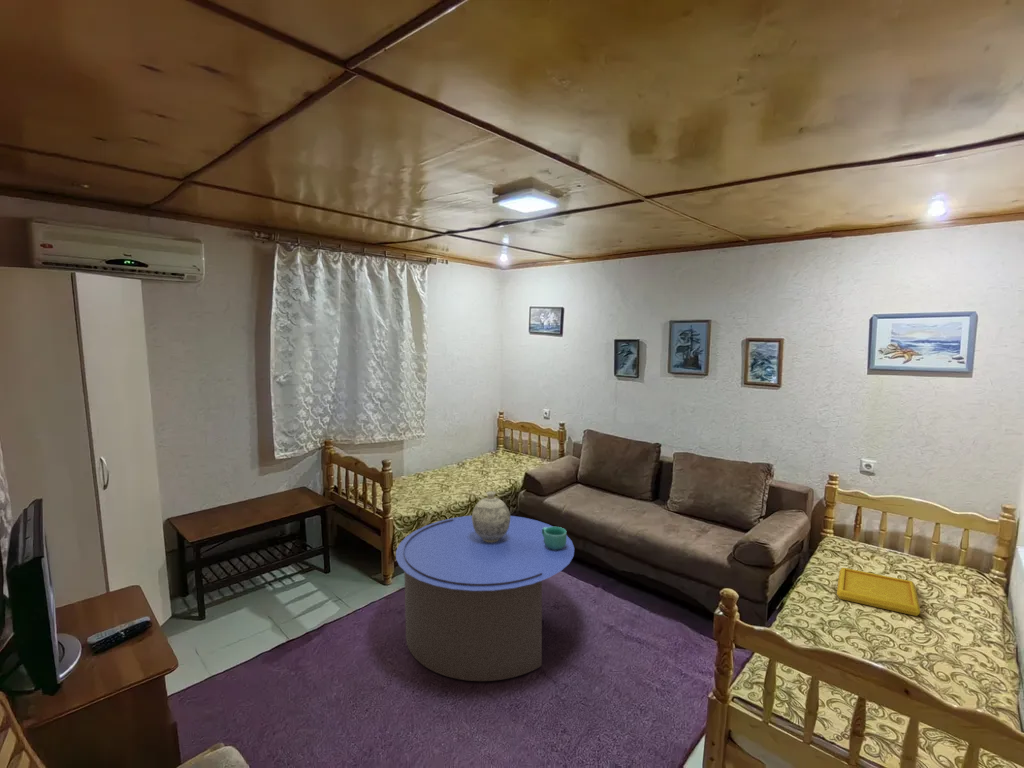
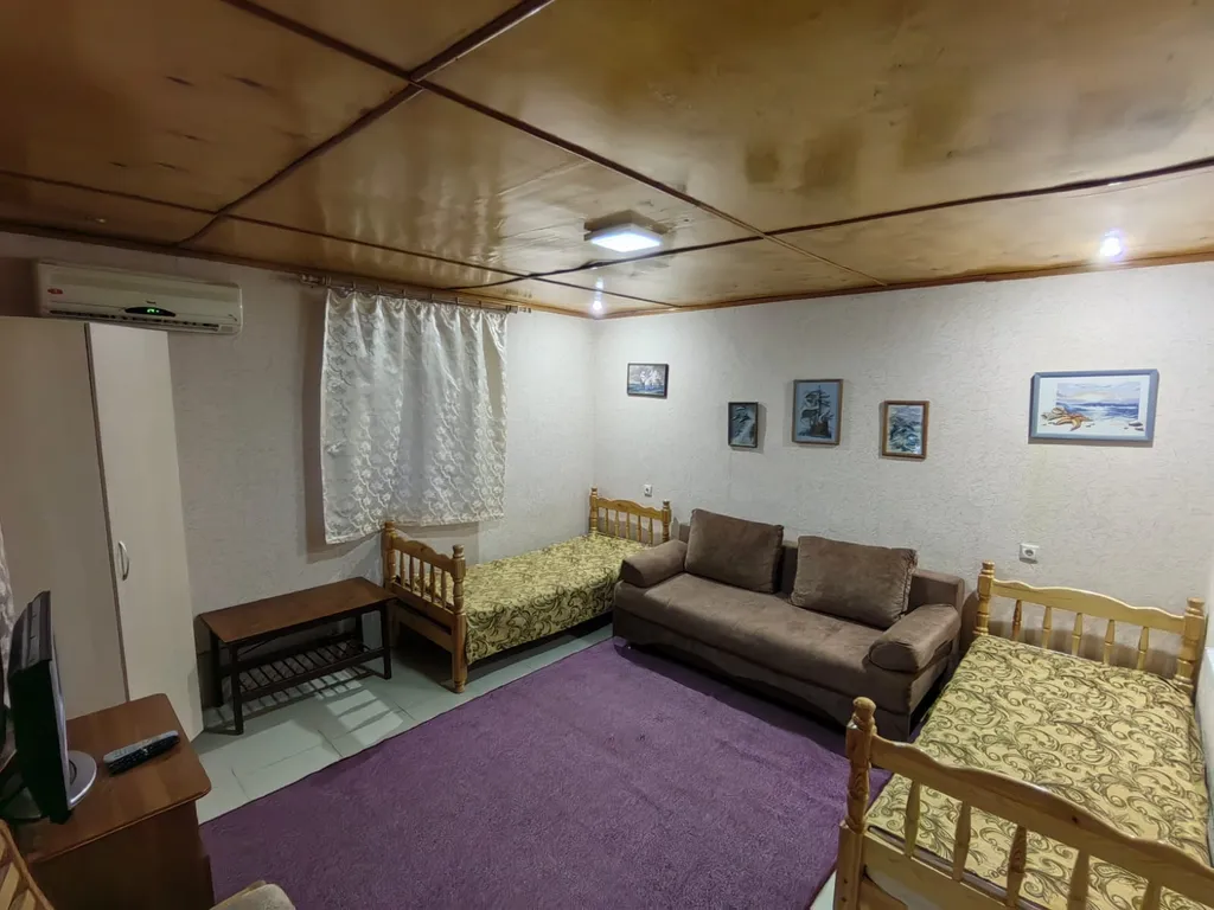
- coffee table (486, 585)
- decorative vase (491, 515)
- mug (553, 537)
- serving tray (876, 589)
